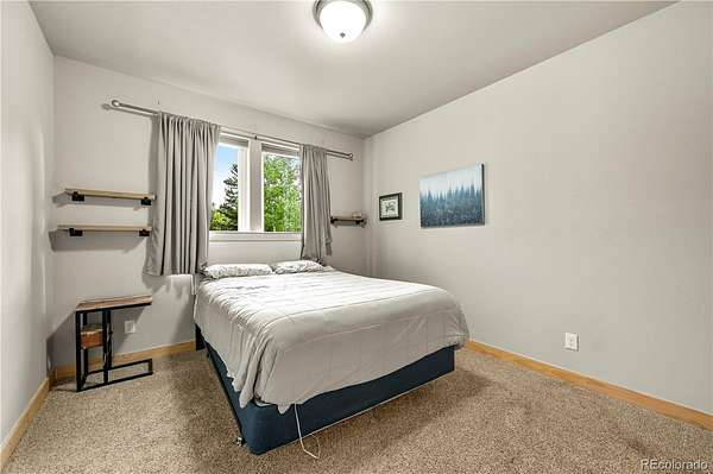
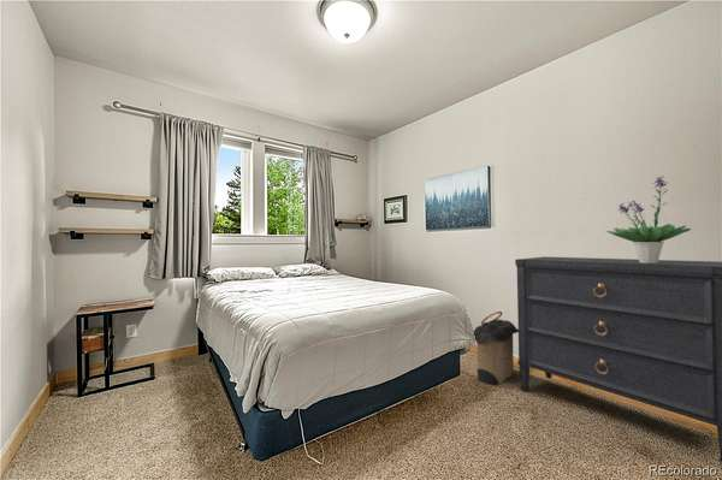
+ potted plant (644, 220)
+ laundry hamper (493, 342)
+ dresser (614, 336)
